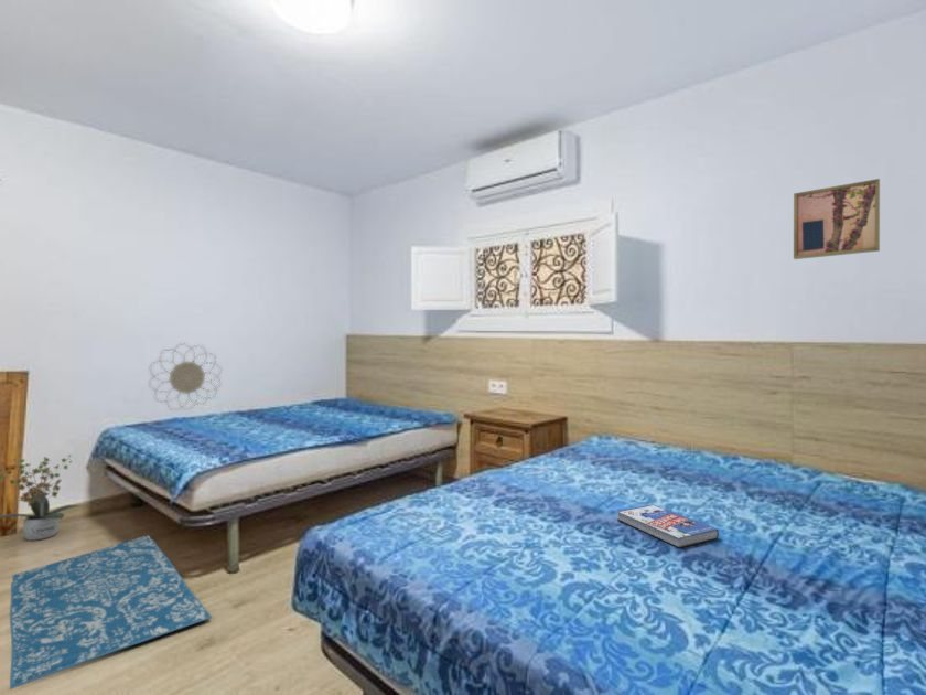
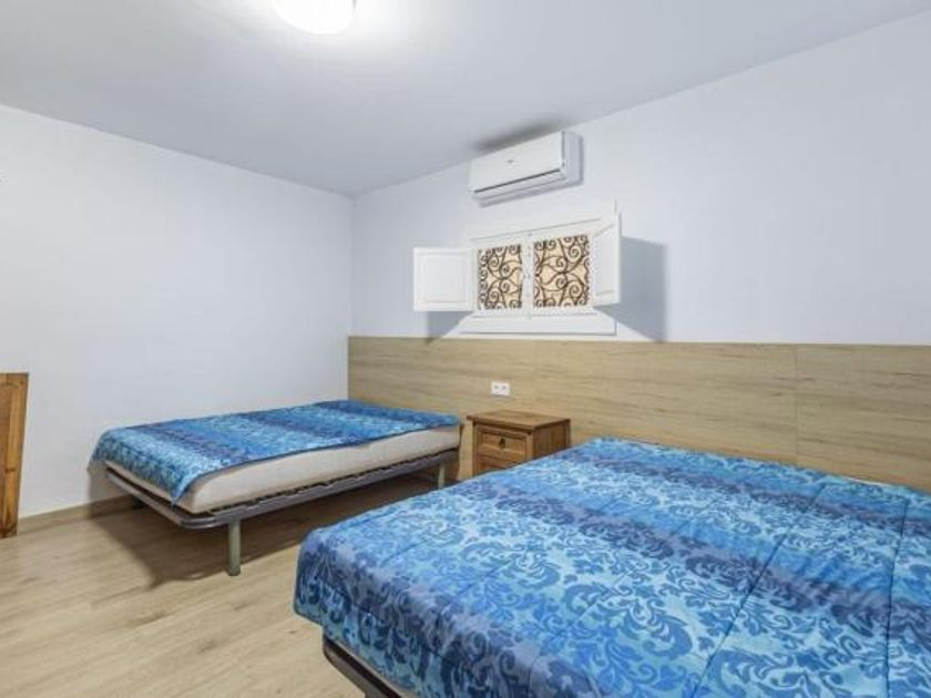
- decorative wall piece (186, 376)
- rug (99, 588)
- wall art (835, 221)
- potted plant (36, 498)
- book (665, 523)
